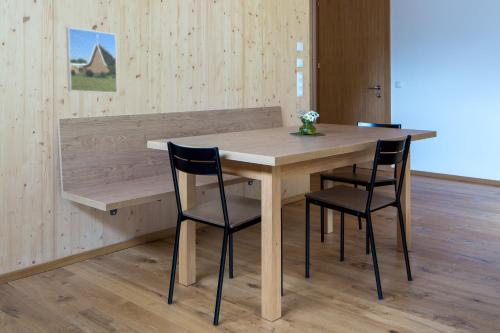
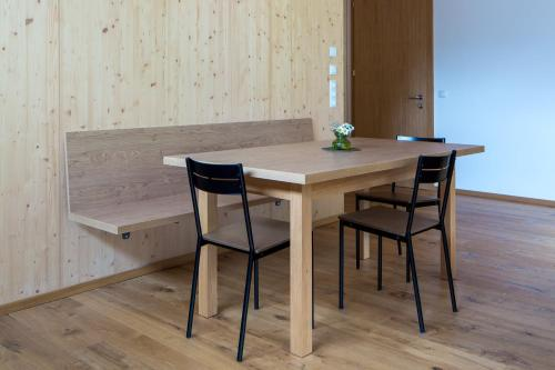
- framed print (92, 61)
